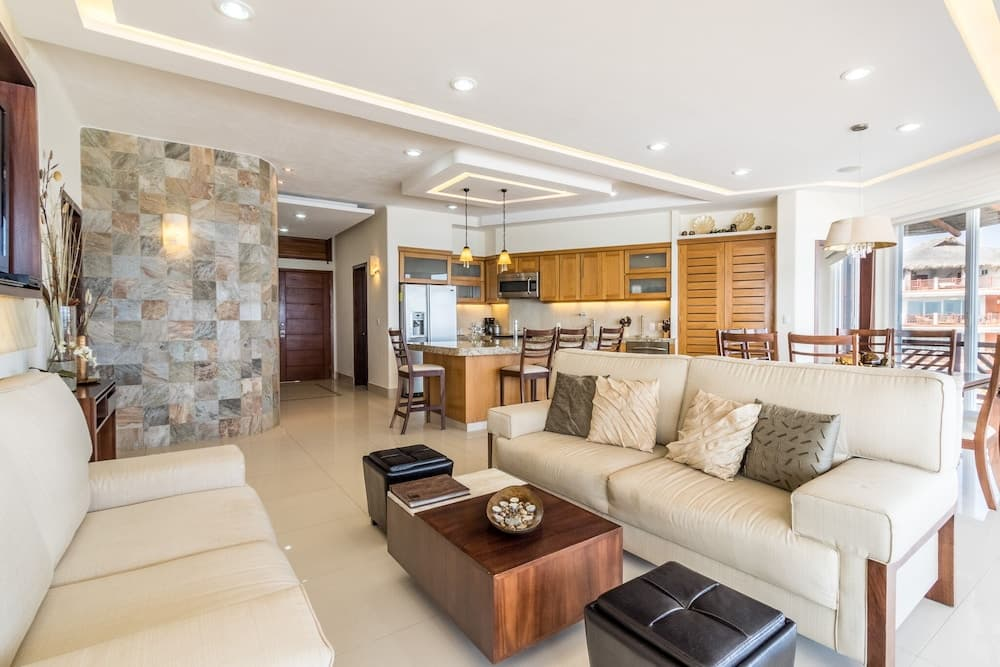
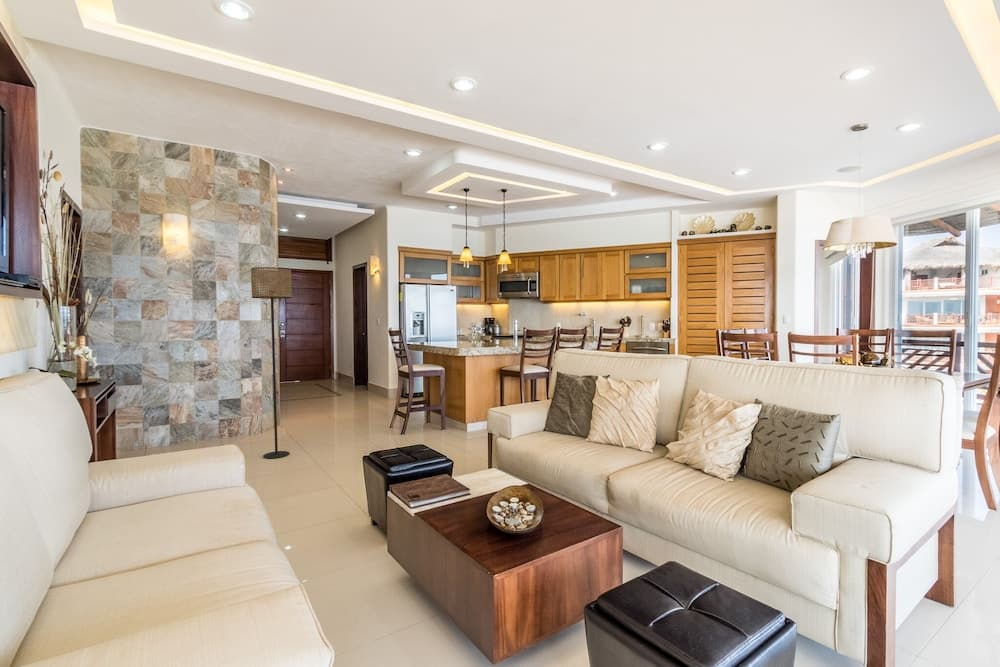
+ floor lamp (273, 362)
